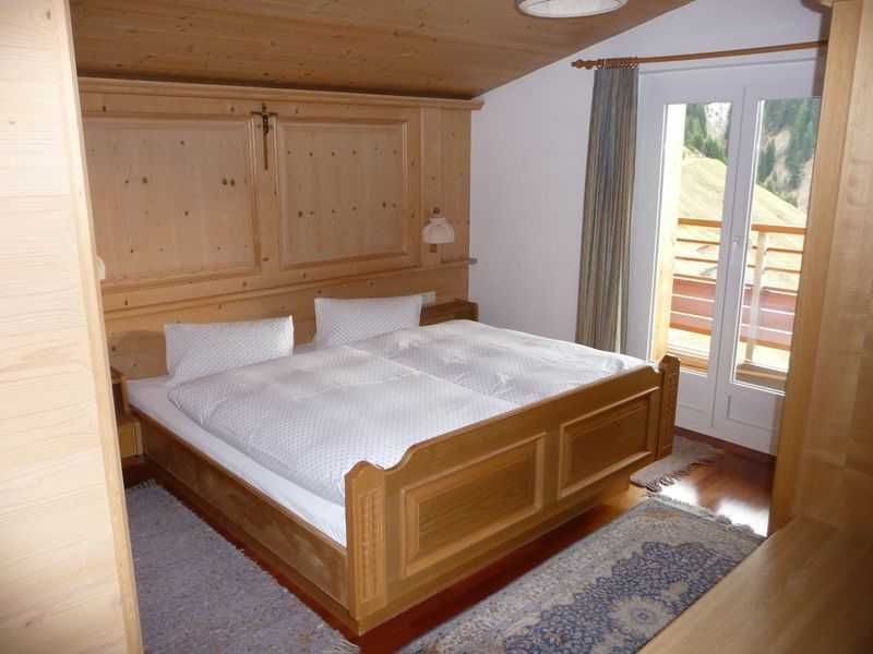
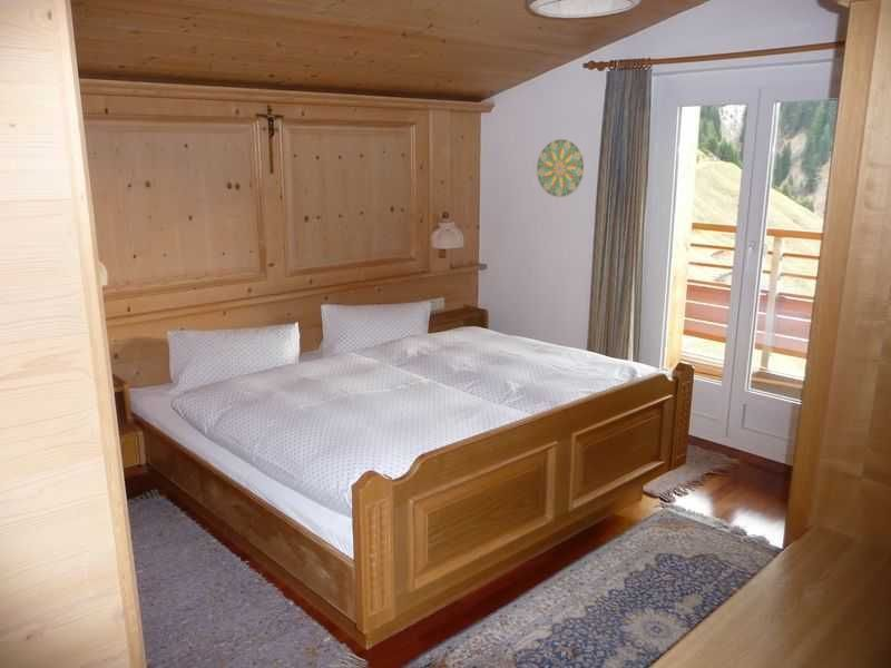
+ decorative plate (559, 168)
